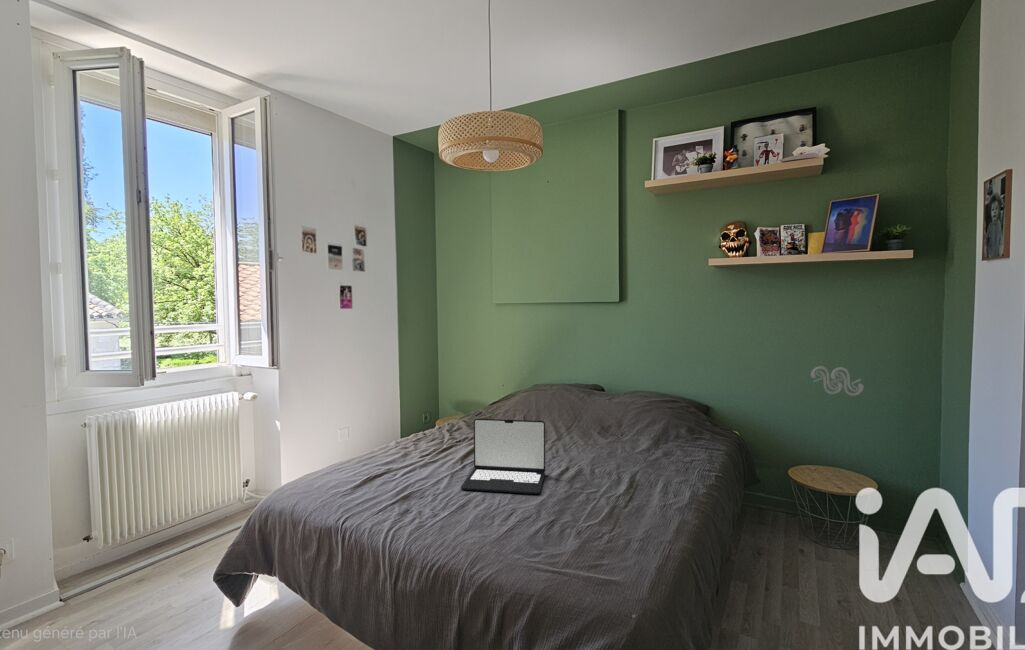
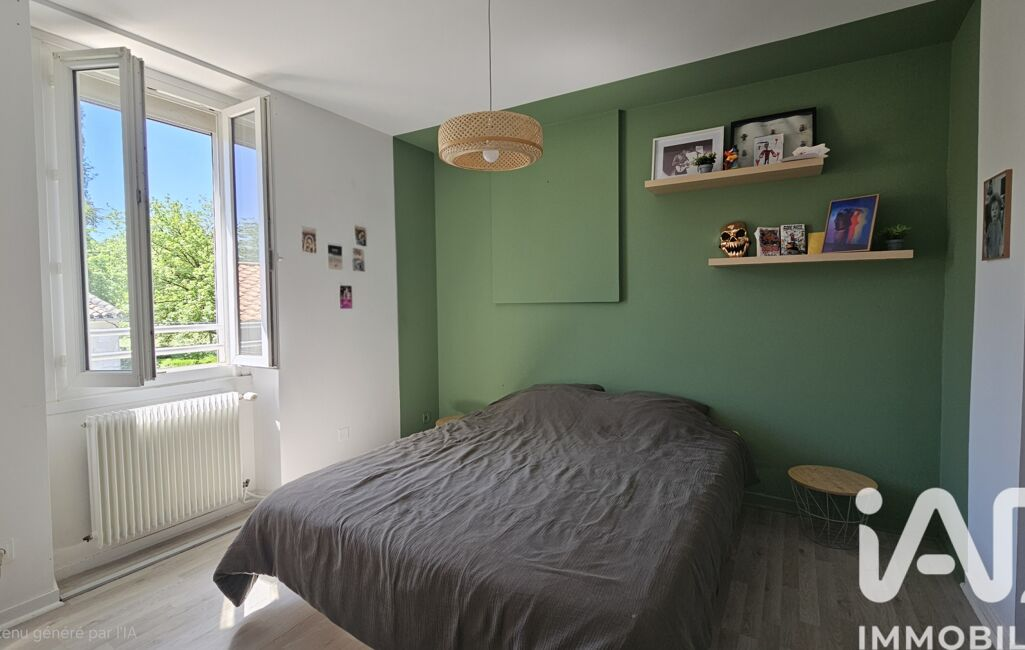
- decorative ornament (836, 380)
- laptop (504, 454)
